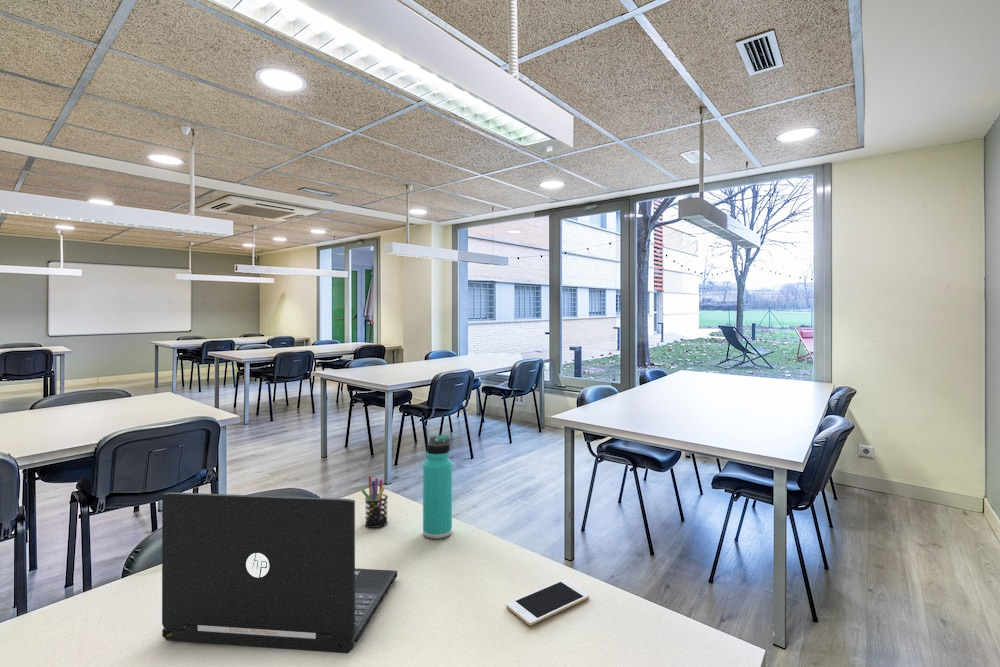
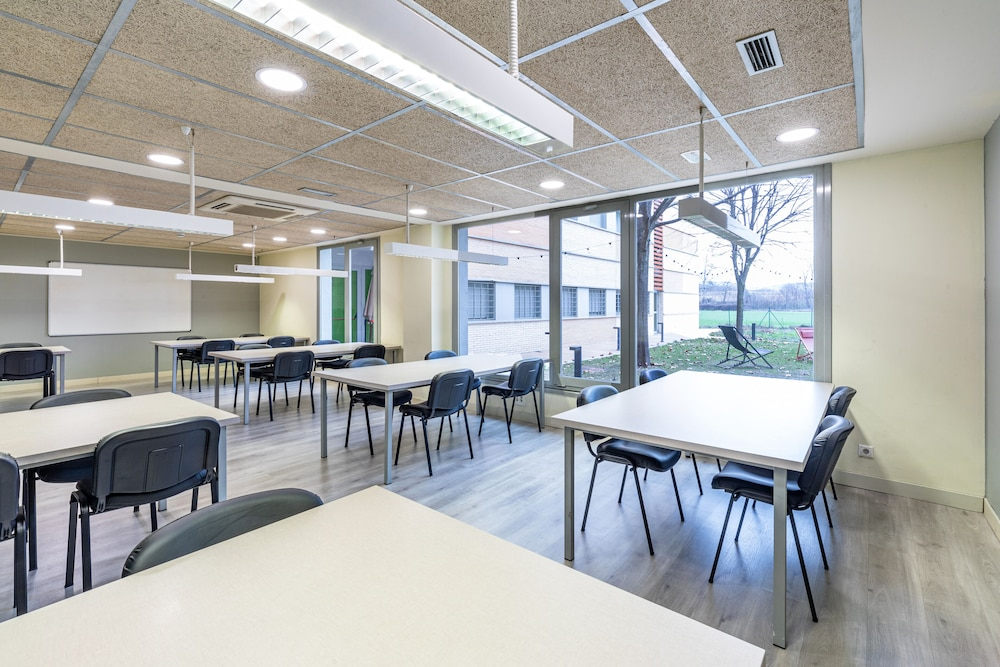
- pen holder (373, 501)
- laptop (292, 541)
- cell phone (548, 600)
- thermos bottle (437, 484)
